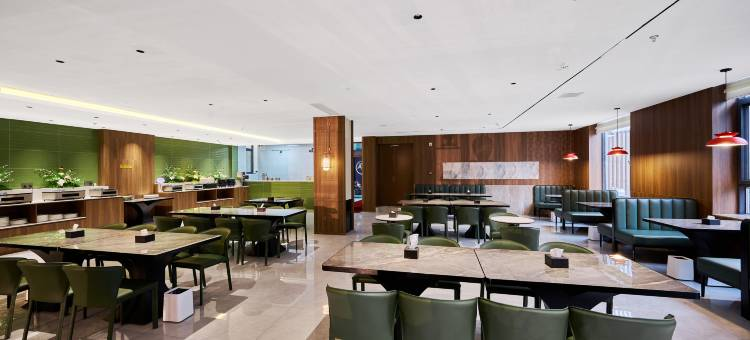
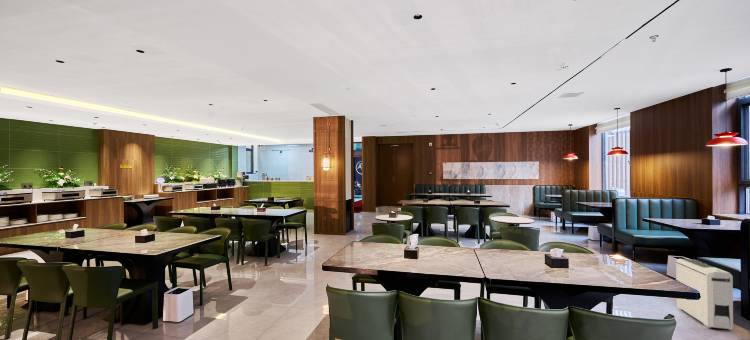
+ air purifier (702, 291)
